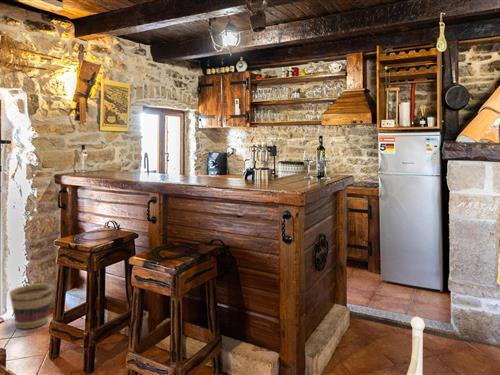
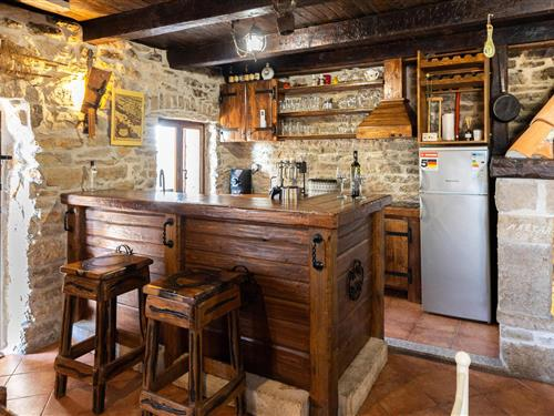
- basket (32, 306)
